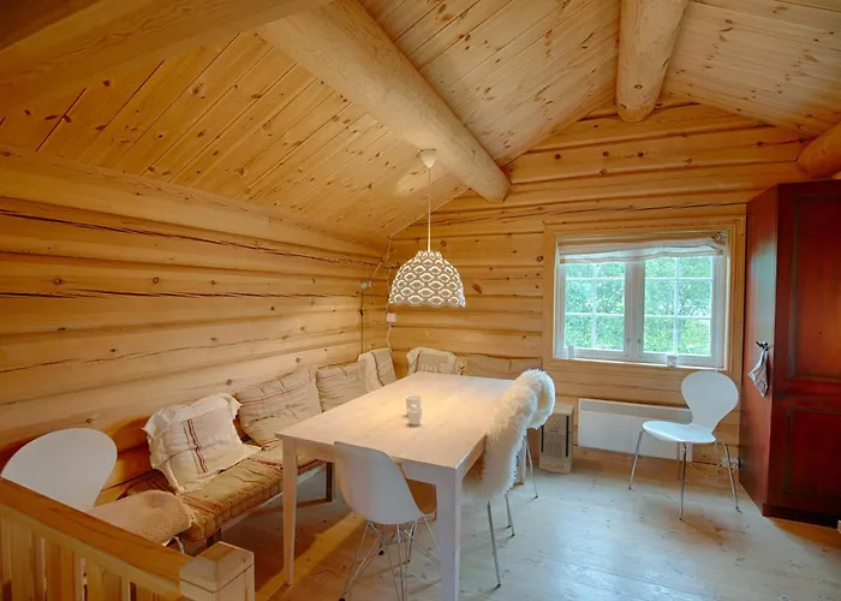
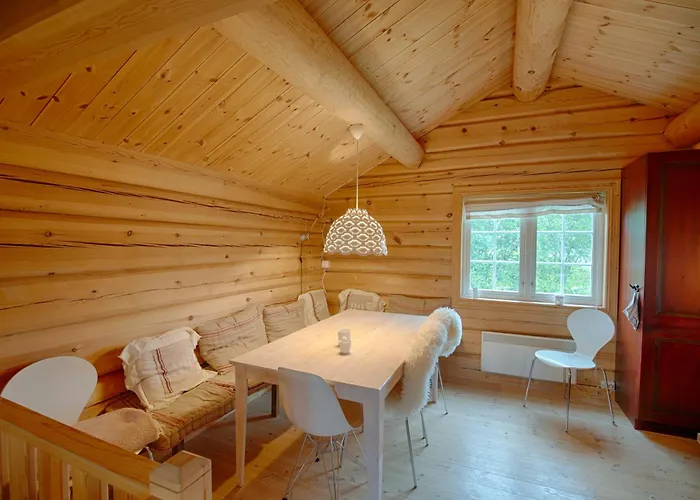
- air purifier (556, 435)
